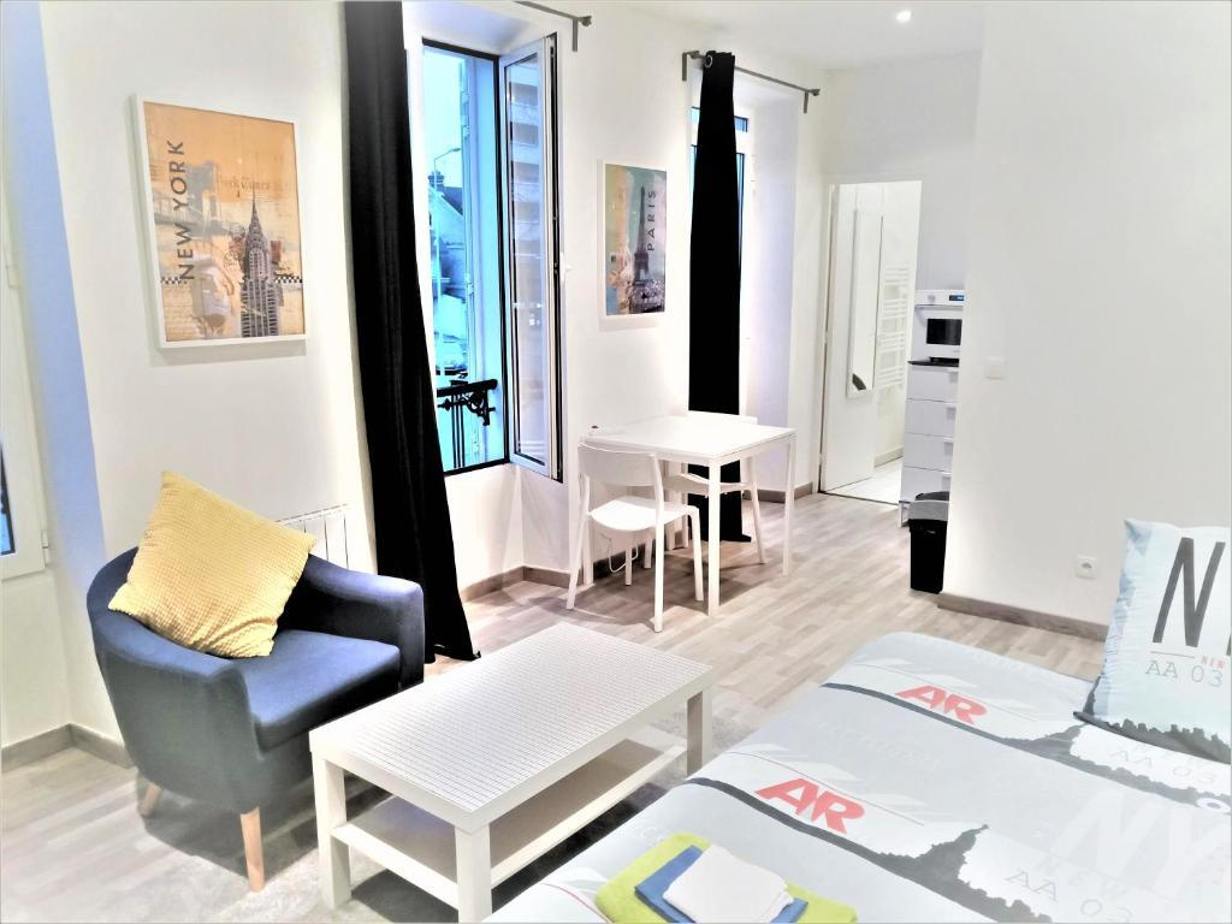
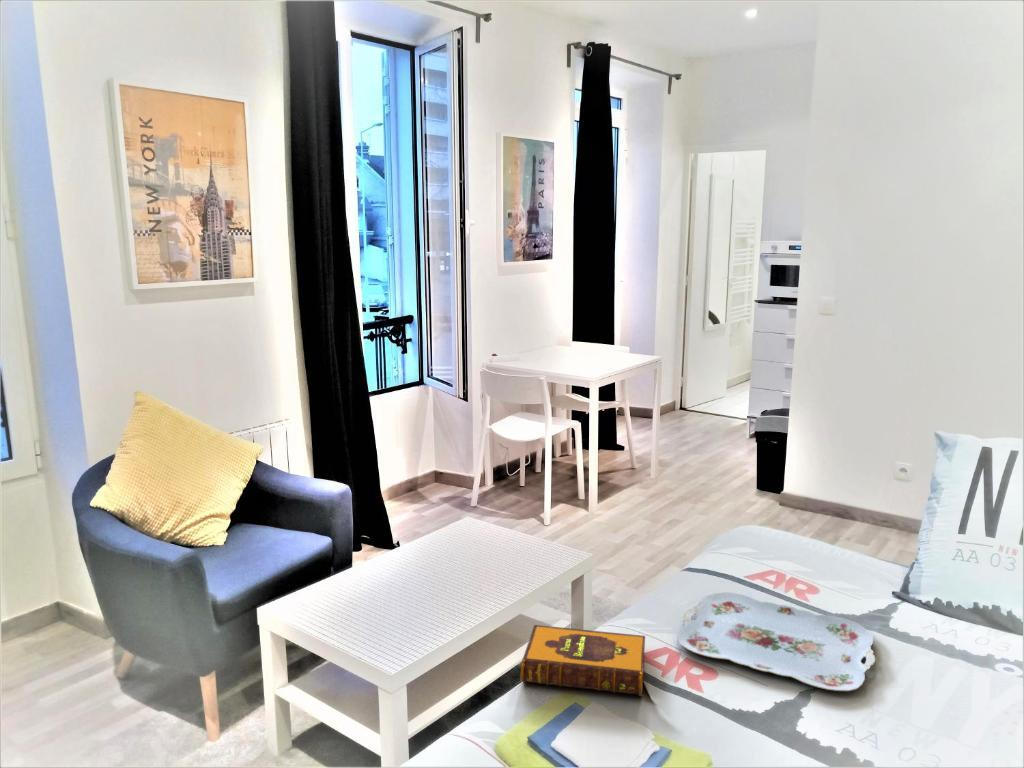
+ hardback book (584, 660)
+ serving tray (774, 638)
